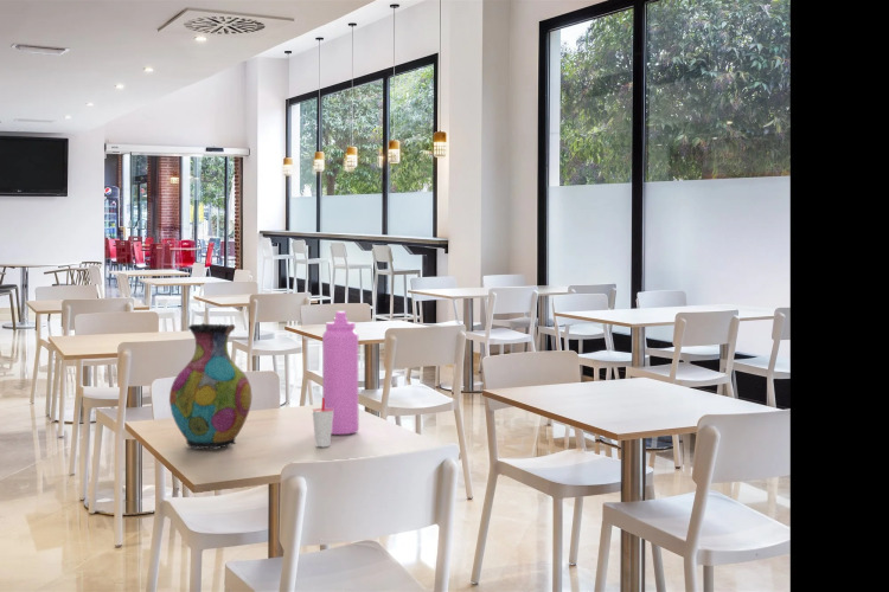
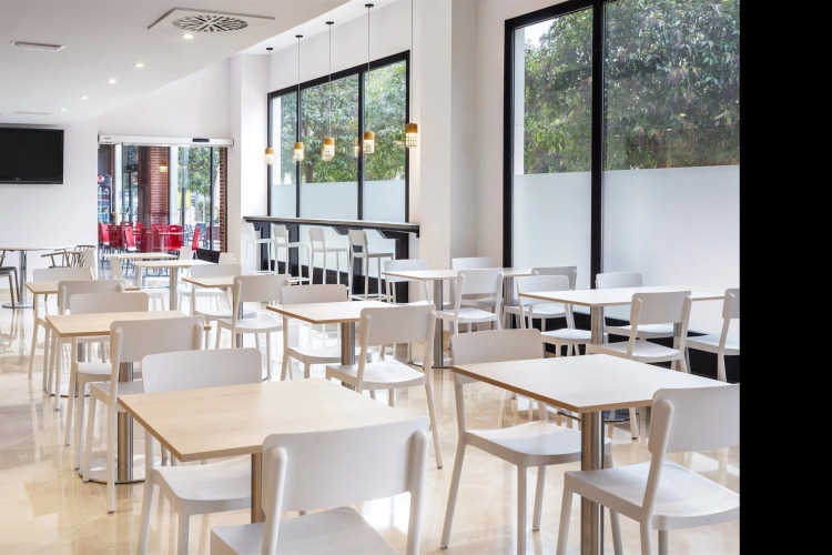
- water bottle (340, 371)
- cup (322, 422)
- vase (211, 385)
